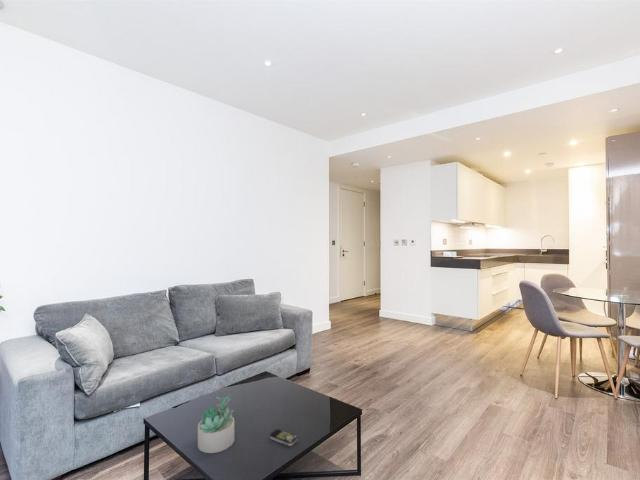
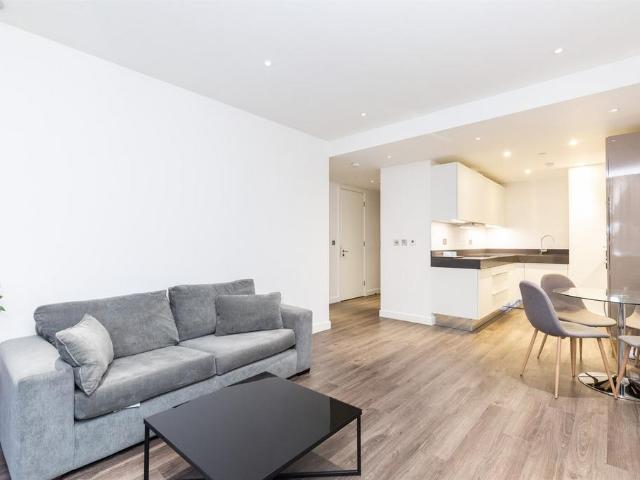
- succulent plant (215, 420)
- remote control (283, 437)
